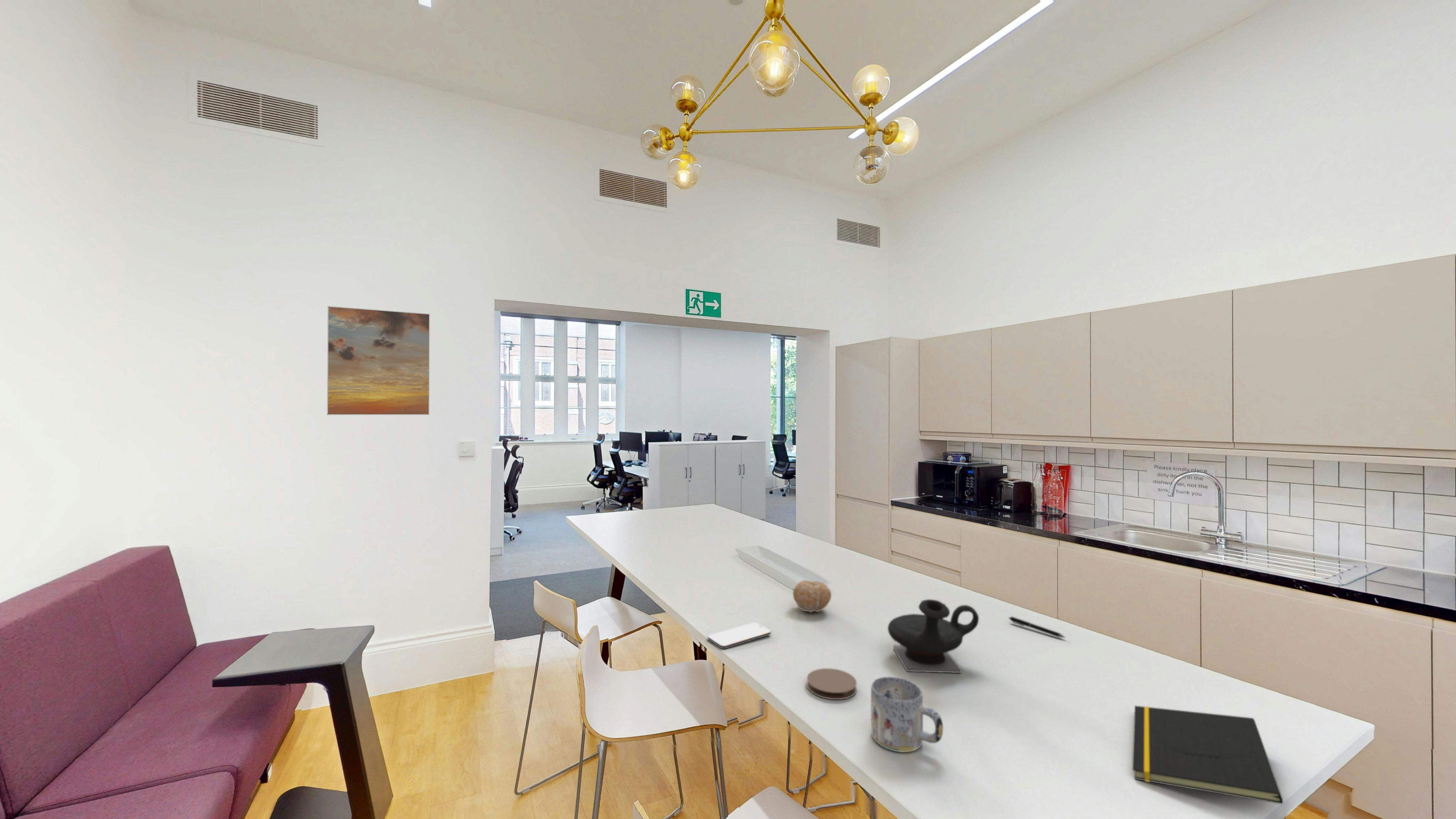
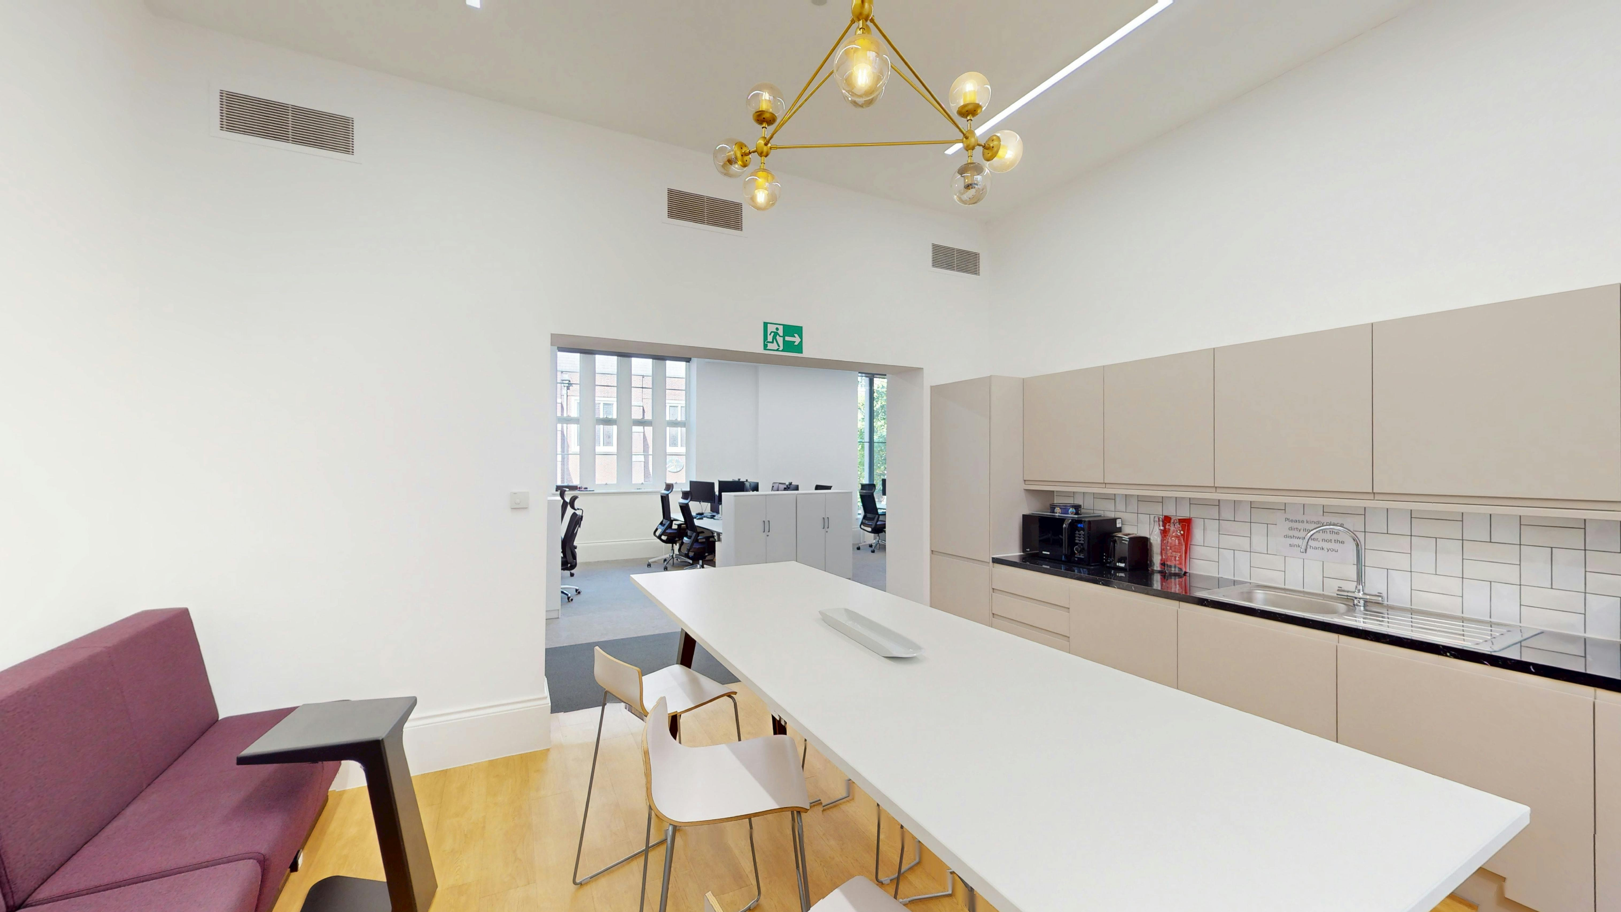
- fruit (812, 596)
- teapot (936, 627)
- coaster (831, 683)
- notepad (1197, 747)
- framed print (380, 363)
- smartphone (739, 635)
- mug (906, 716)
- pen (1037, 627)
